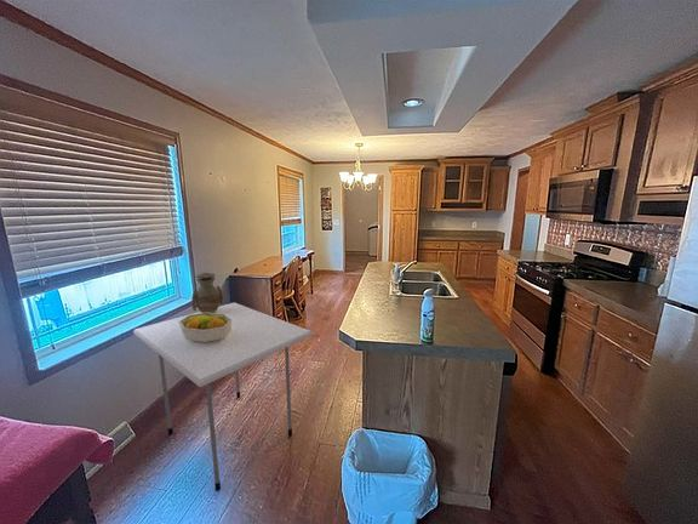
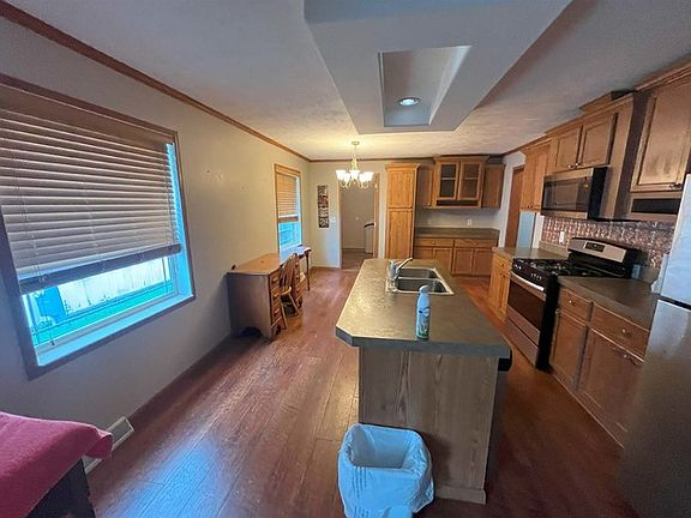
- dining table (222, 376)
- fruit bowl (205, 324)
- vase (207, 292)
